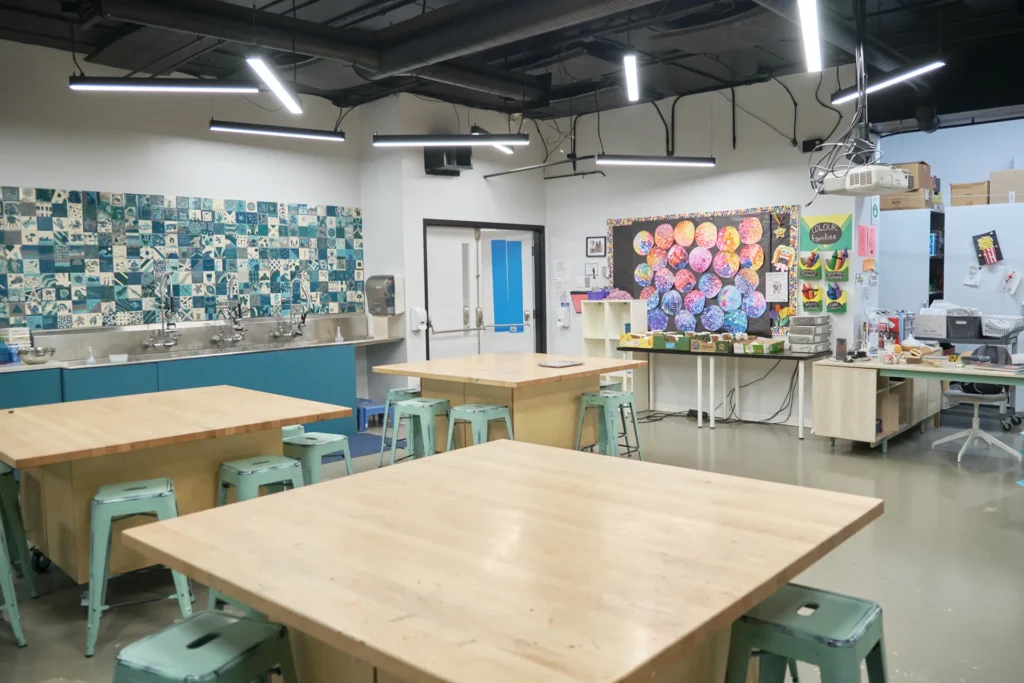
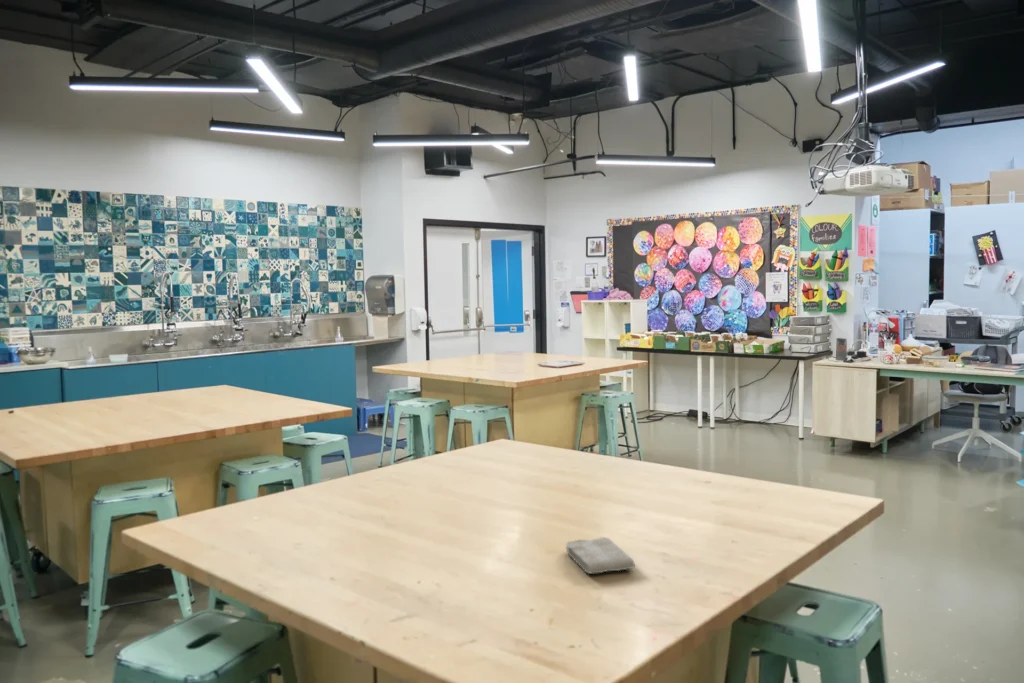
+ washcloth (598, 554)
